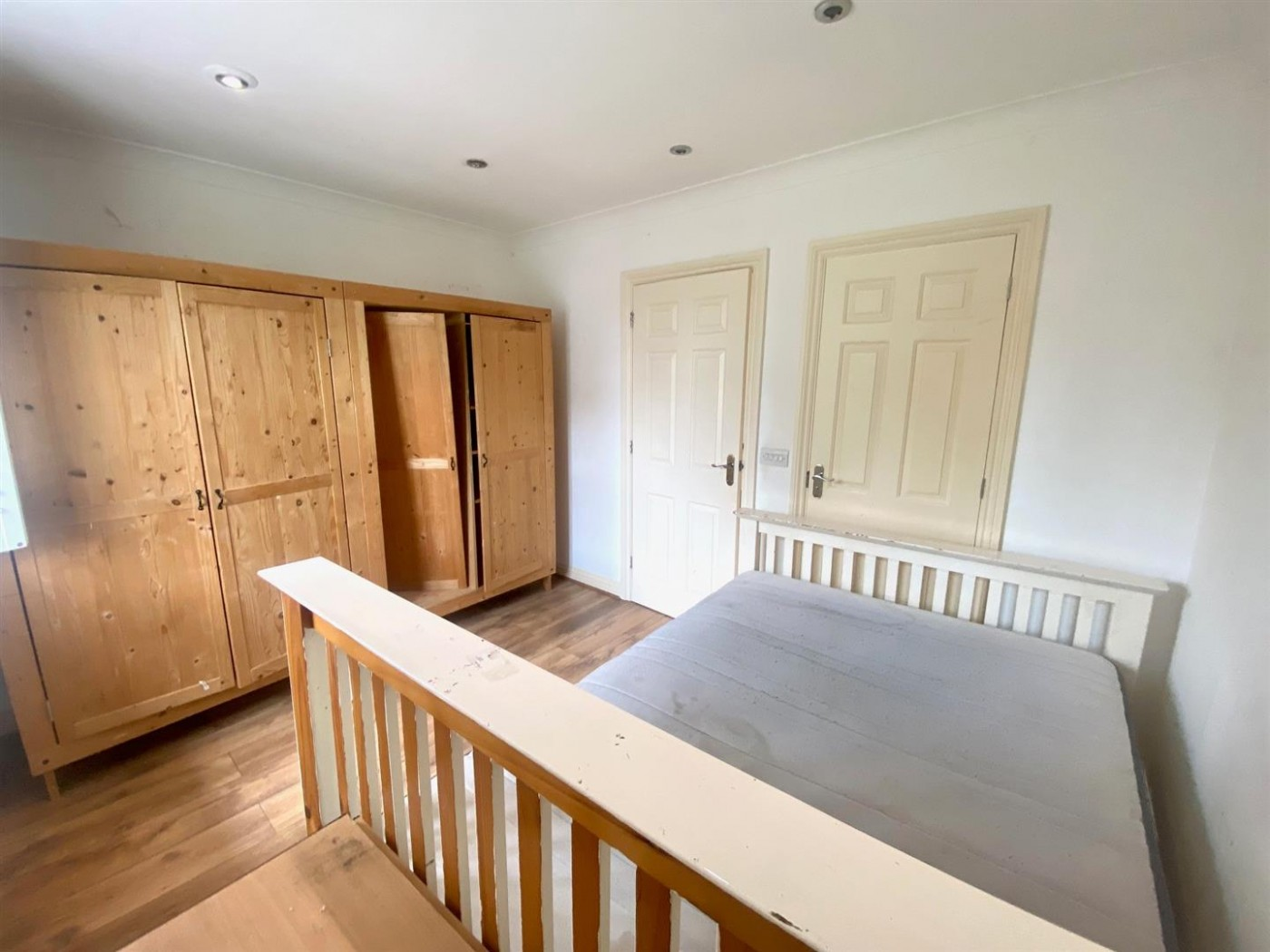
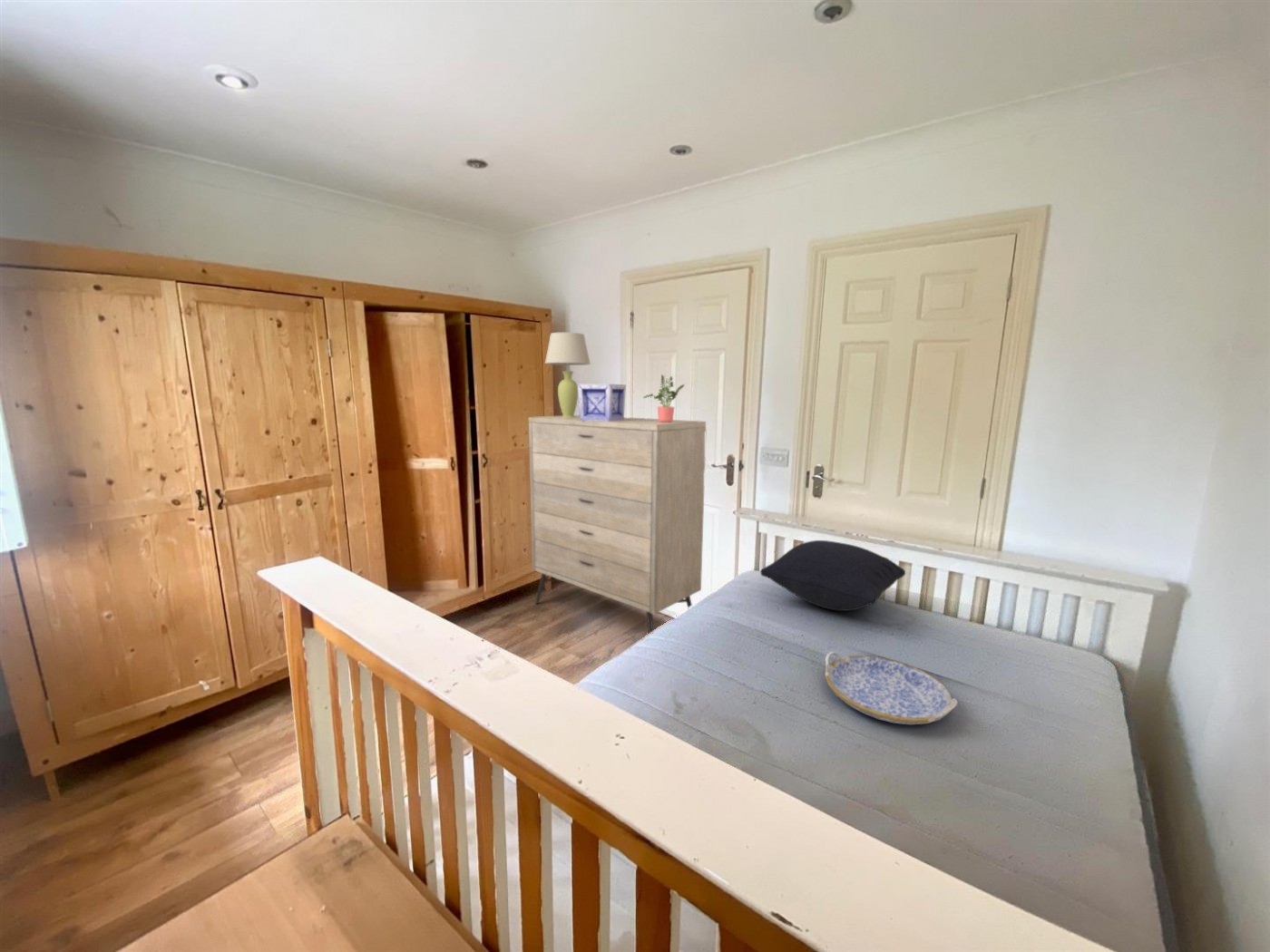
+ serving tray (885, 685)
+ wooden crate (601, 402)
+ potted plant (663, 397)
+ pillow (833, 572)
+ table lamp (568, 375)
+ dresser (612, 520)
